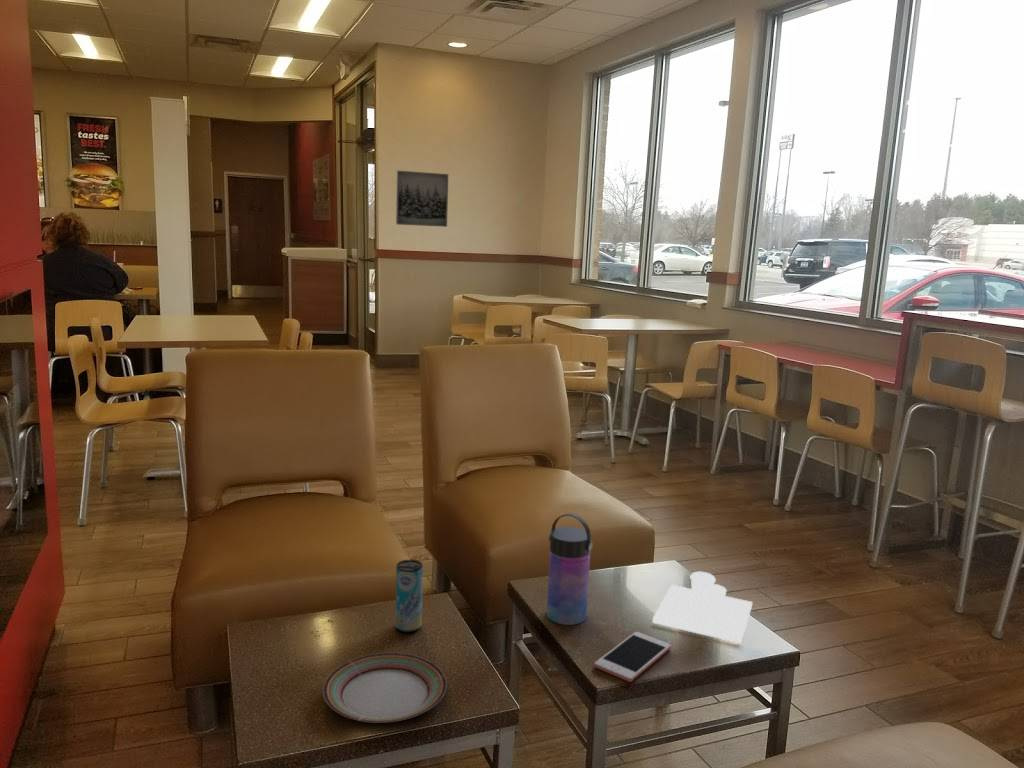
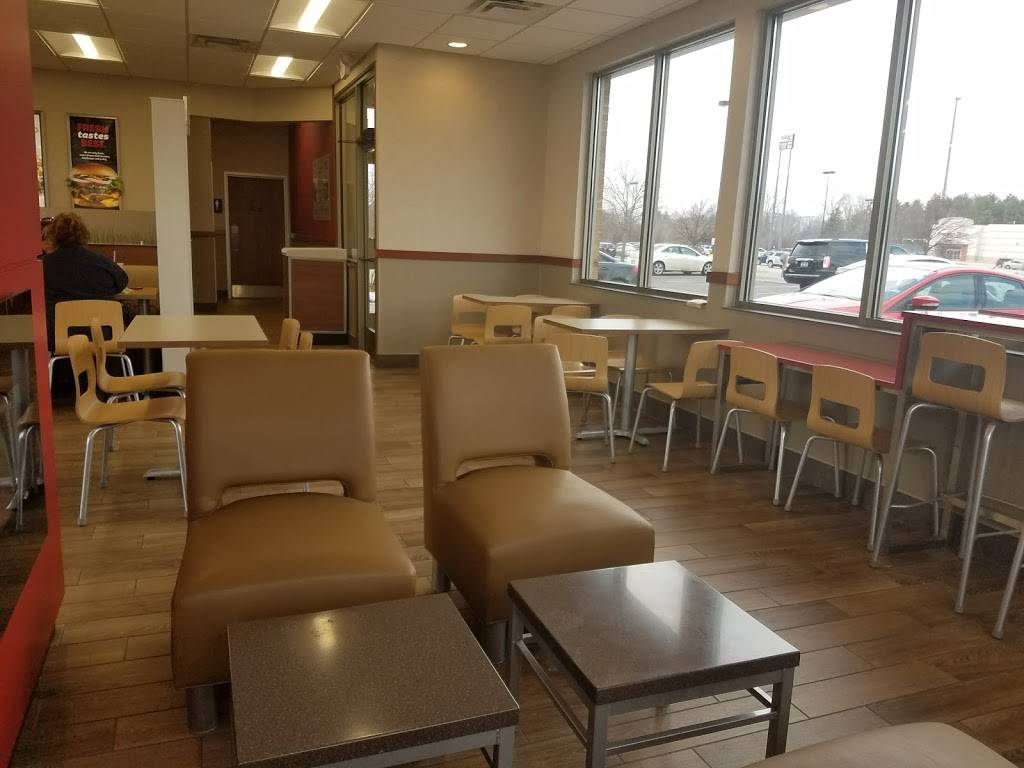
- plate (385, 689)
- wall art (422, 199)
- water bottle (569, 565)
- salt and pepper shaker set (705, 597)
- beverage can (409, 596)
- cell phone (633, 655)
